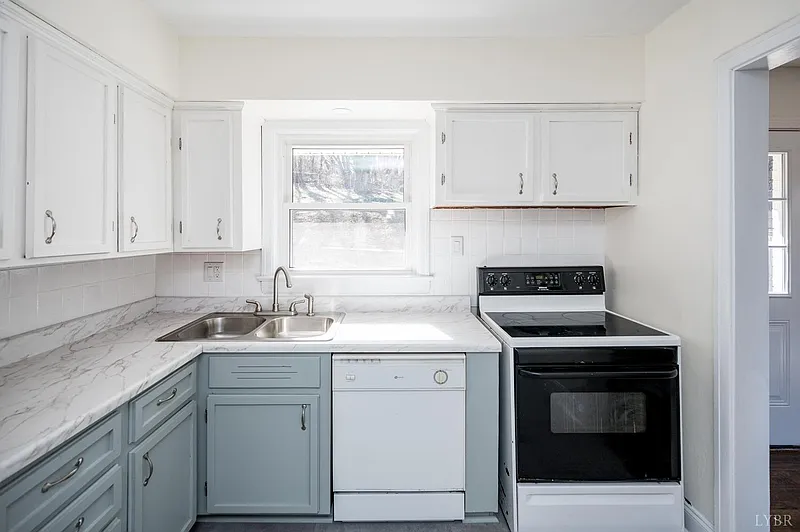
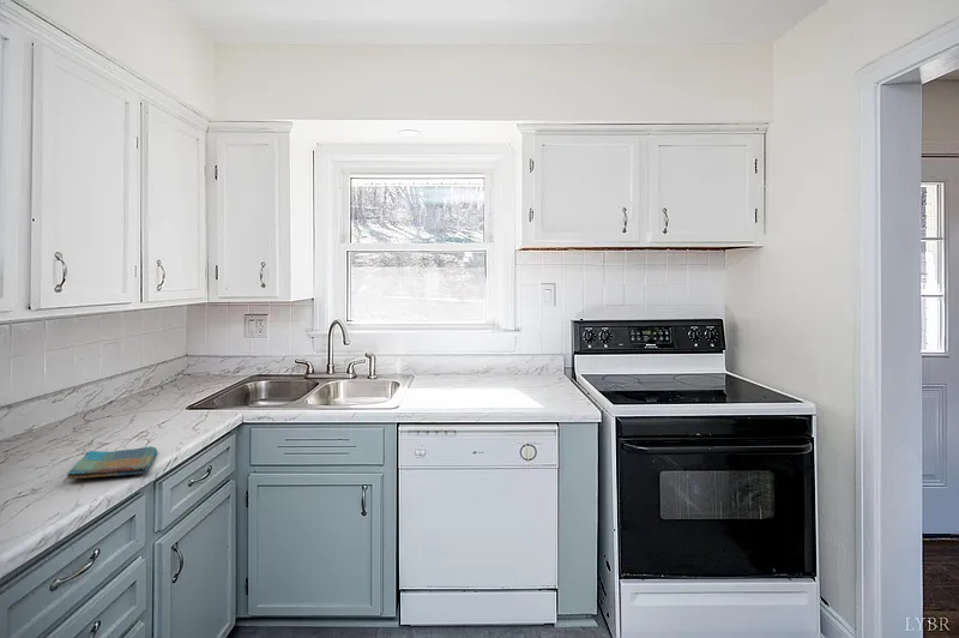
+ dish towel (115, 461)
